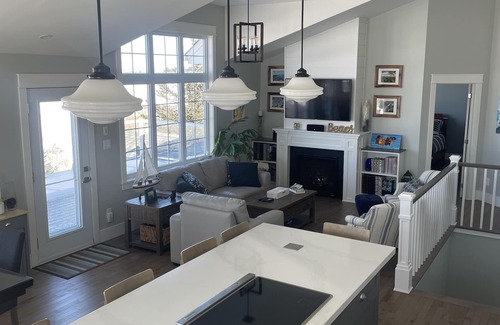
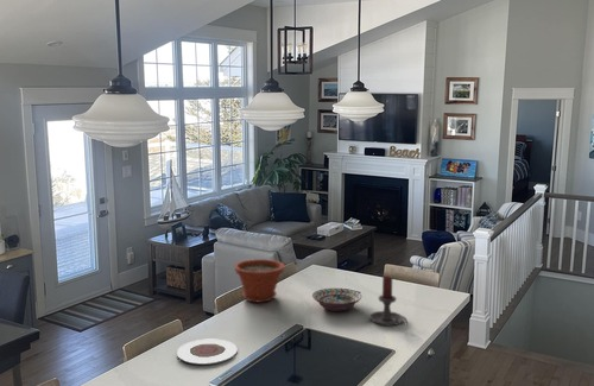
+ candle holder (391, 299)
+ plant pot (259, 281)
+ plate (207, 350)
+ decorative bowl (336, 300)
